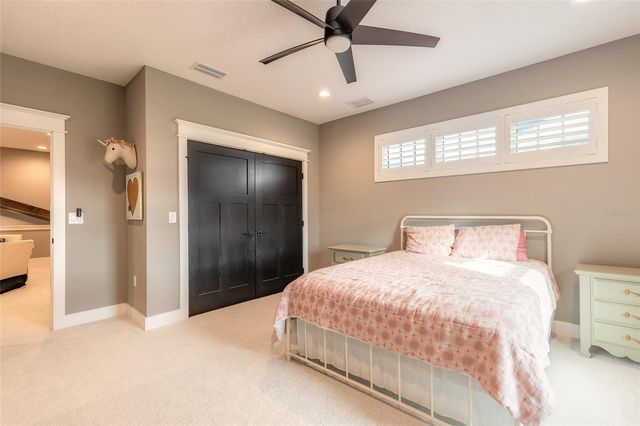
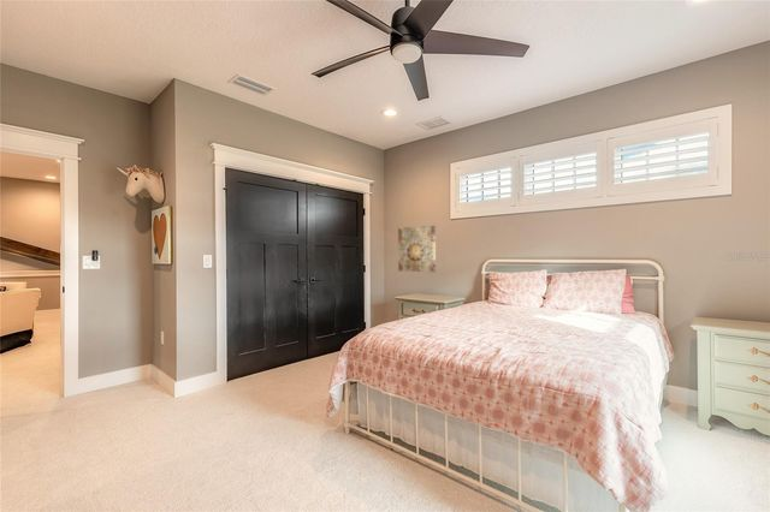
+ wall art (415, 249)
